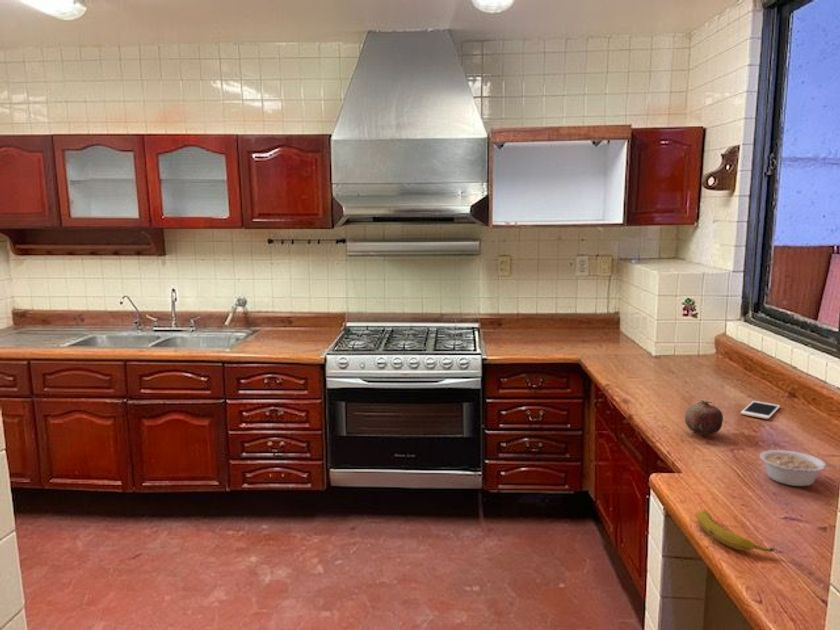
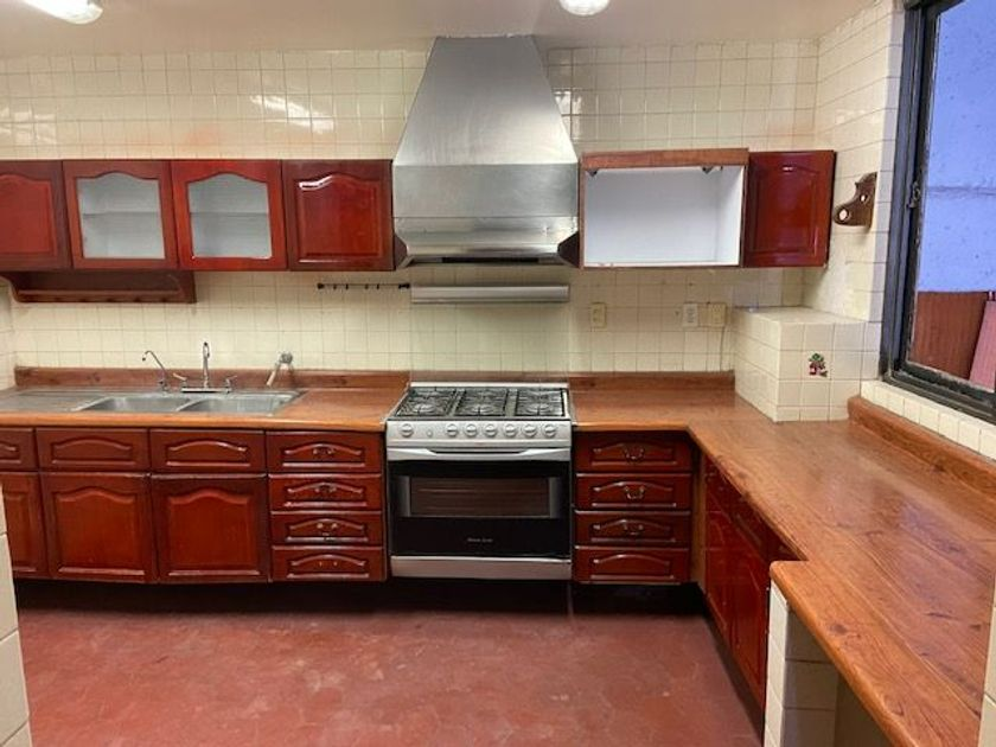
- legume (793, 467)
- banana (729, 531)
- fruit (703, 417)
- cell phone (760, 409)
